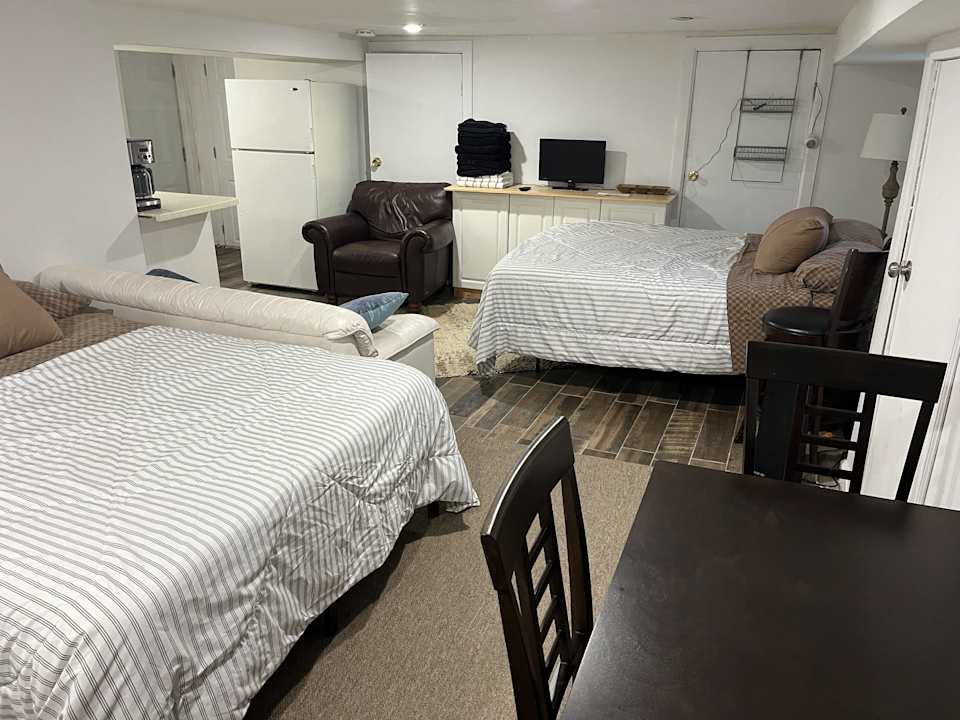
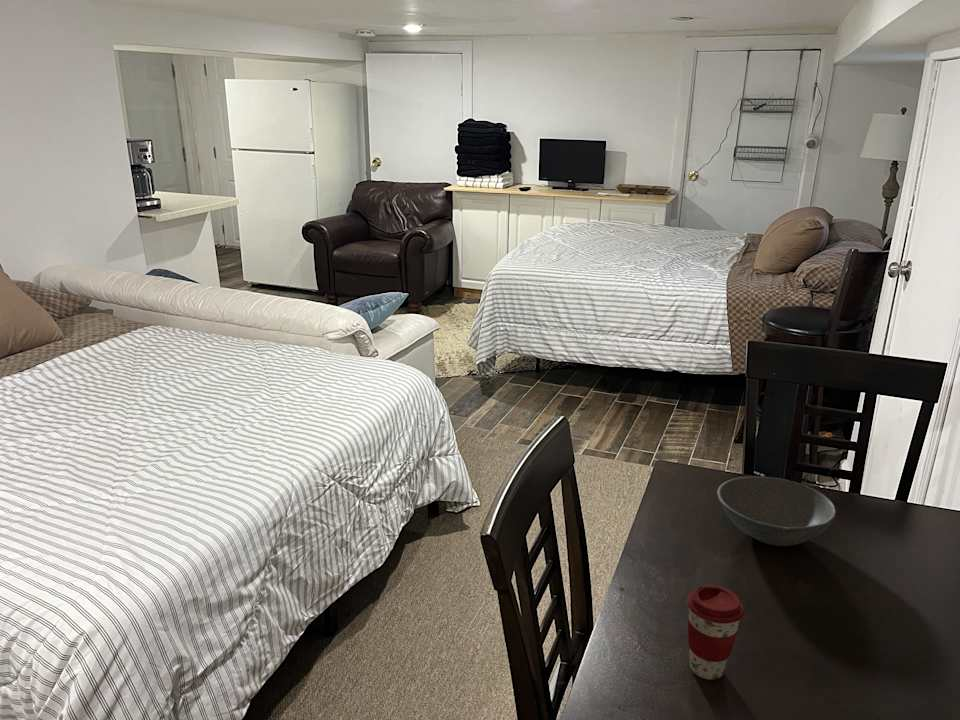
+ coffee cup (711, 633)
+ soup bowl (772, 516)
